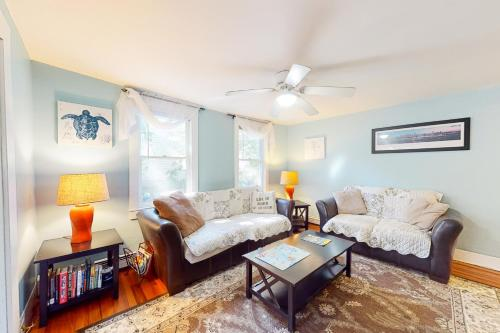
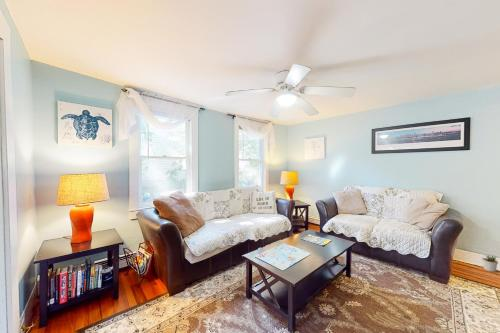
+ potted plant (489, 261)
